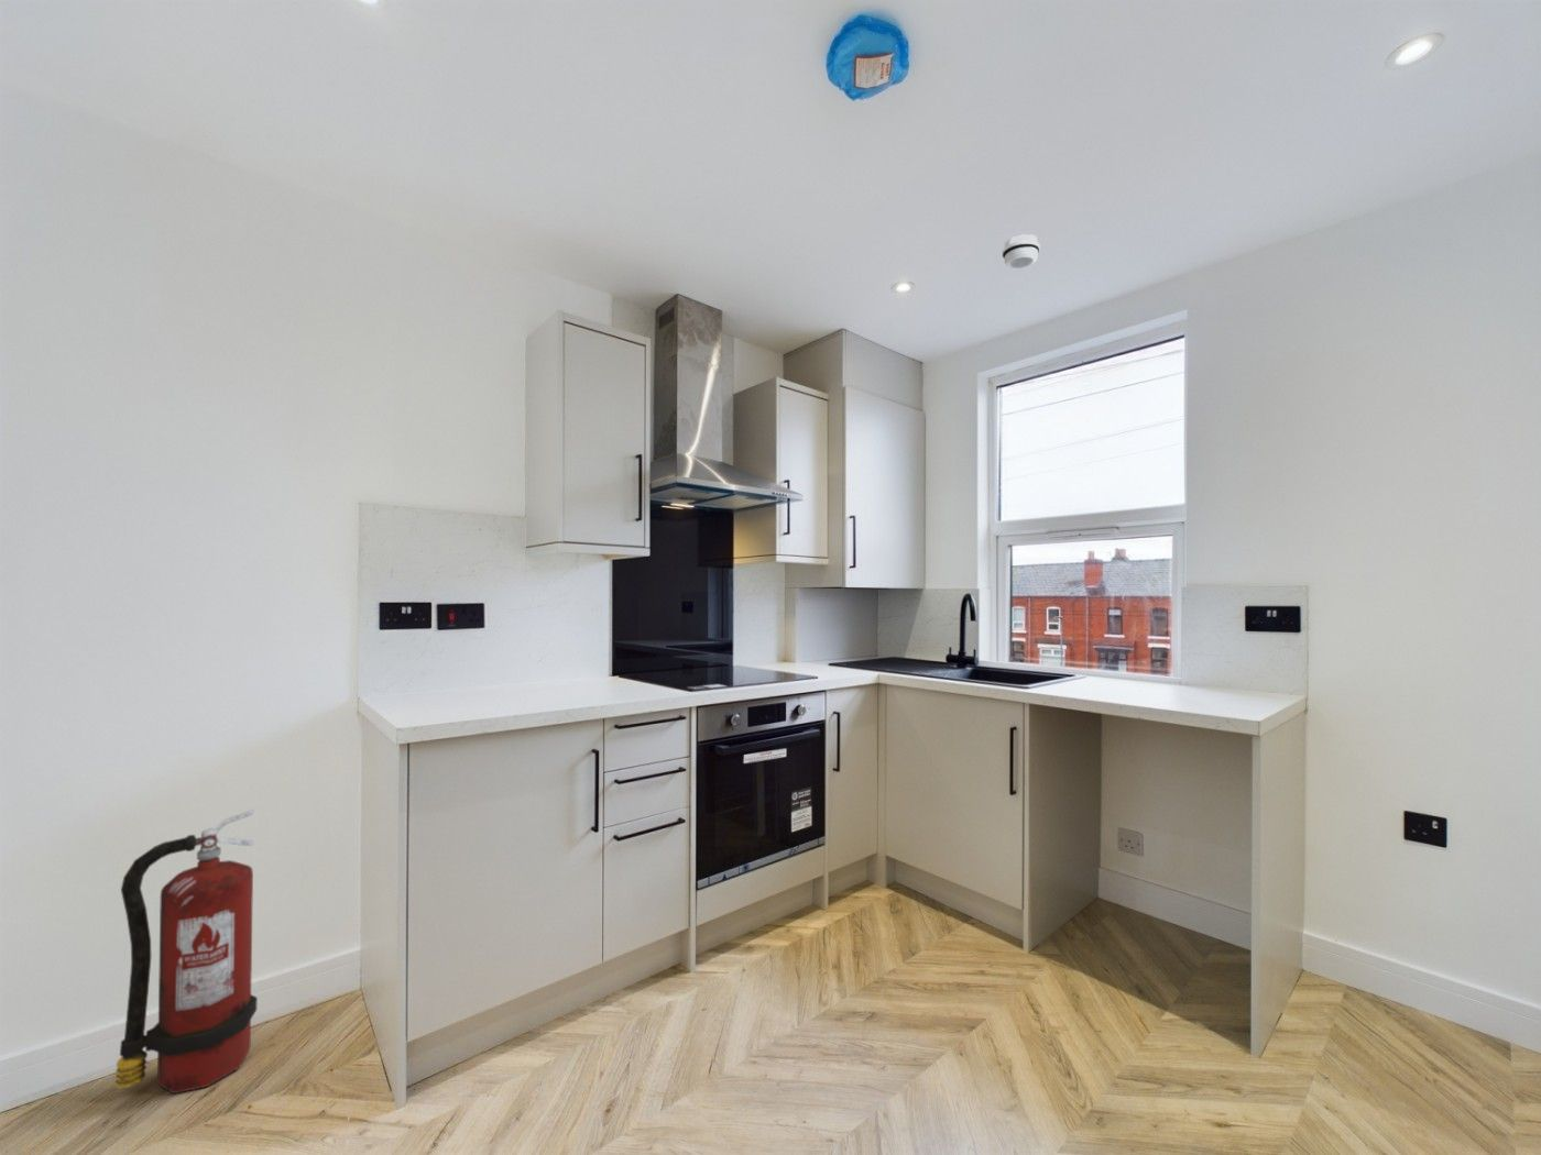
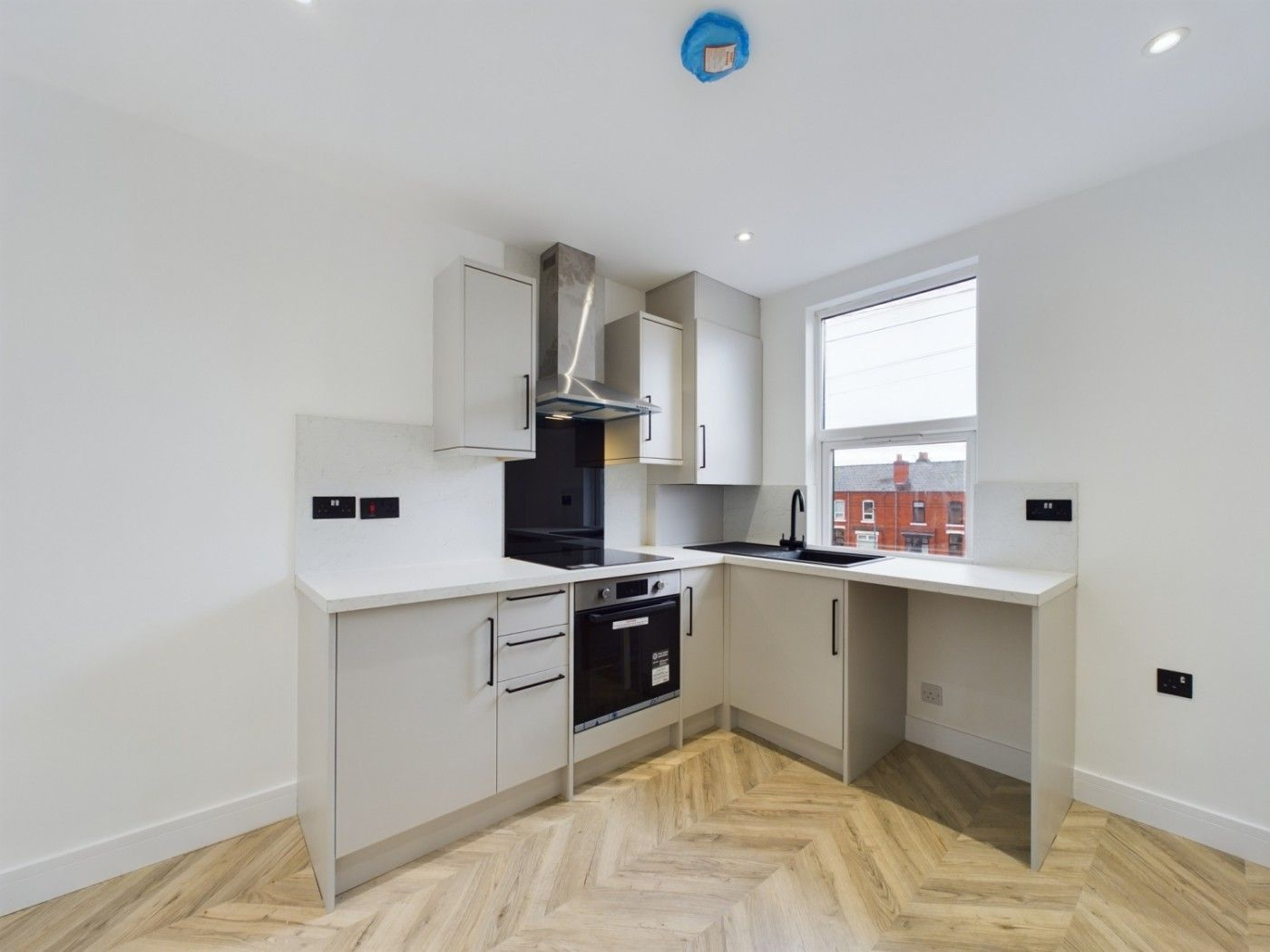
- smoke detector (1020, 252)
- fire extinguisher (191, 948)
